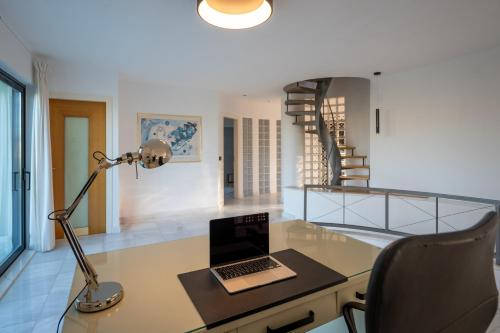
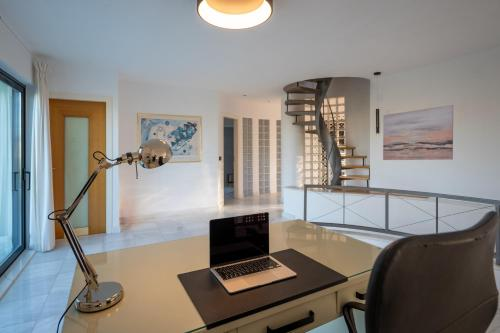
+ wall art (414, 135)
